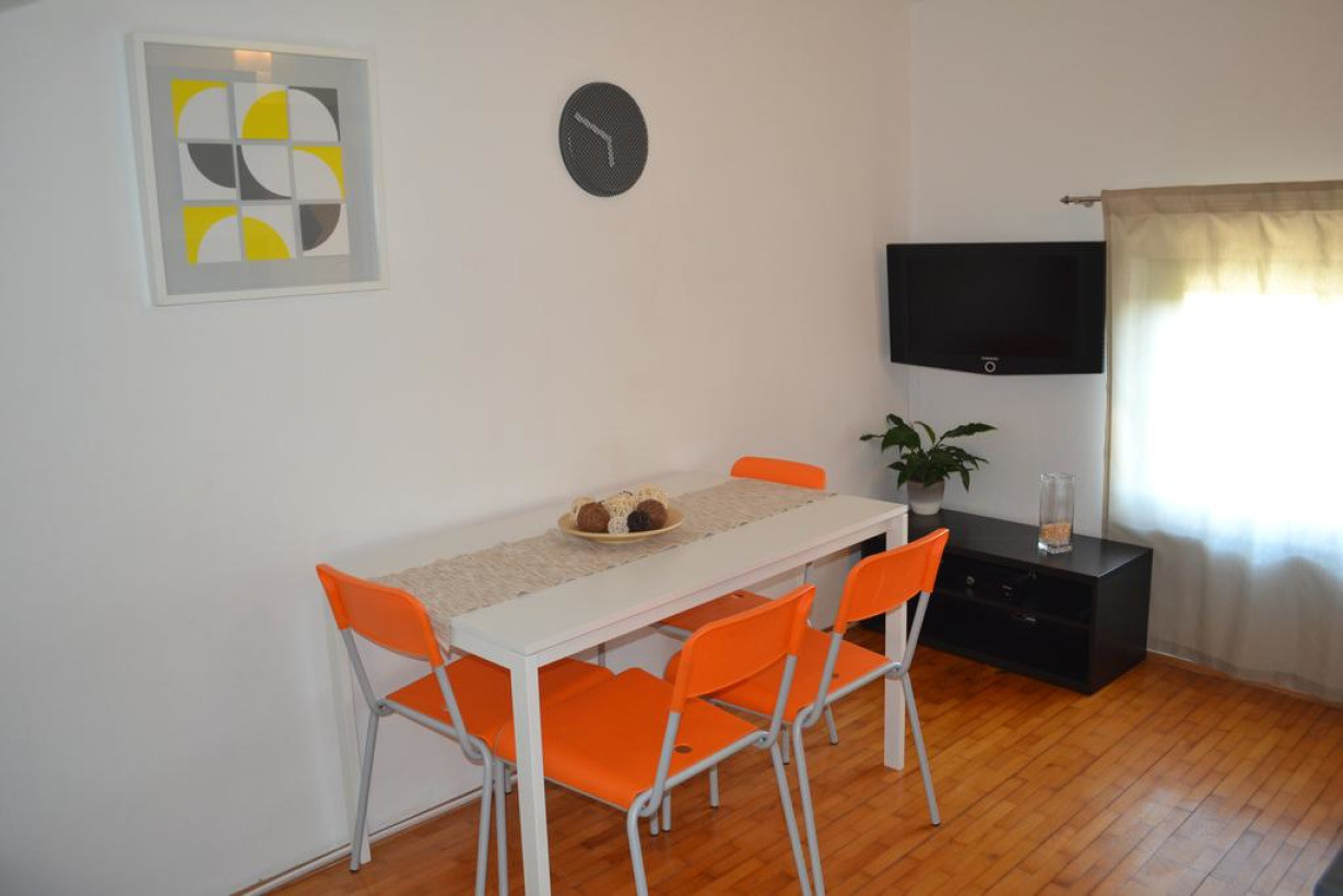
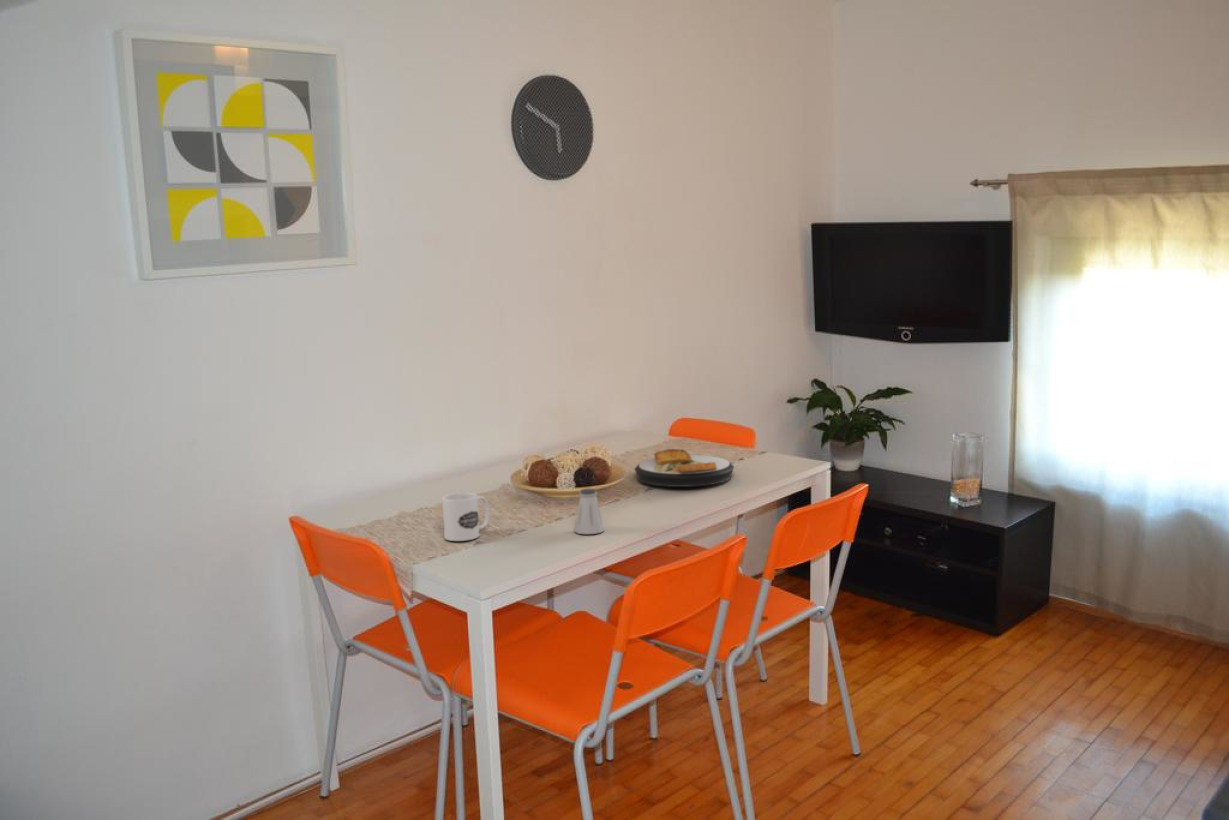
+ plate (684, 466)
+ saltshaker (588, 510)
+ mug (467, 515)
